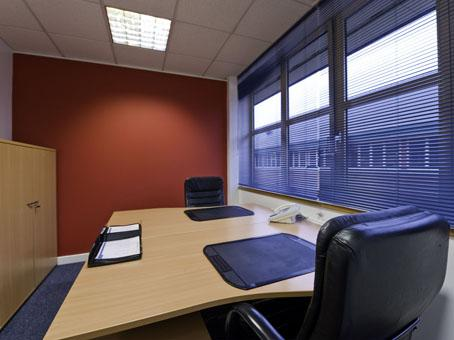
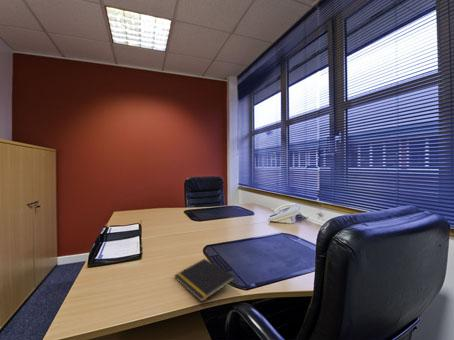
+ notepad (203, 276)
